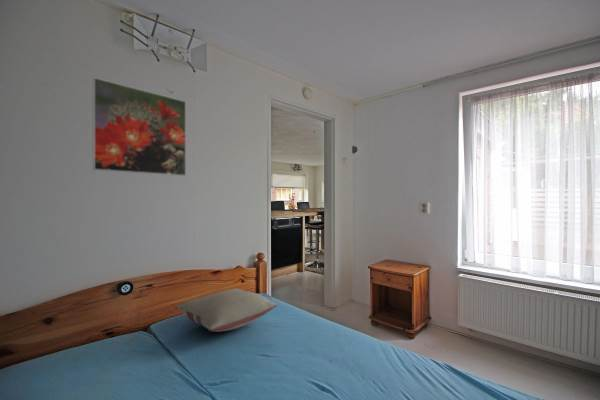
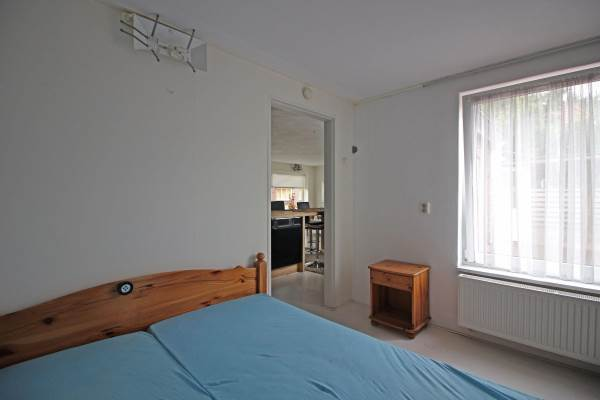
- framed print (144, 132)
- pillow (226, 306)
